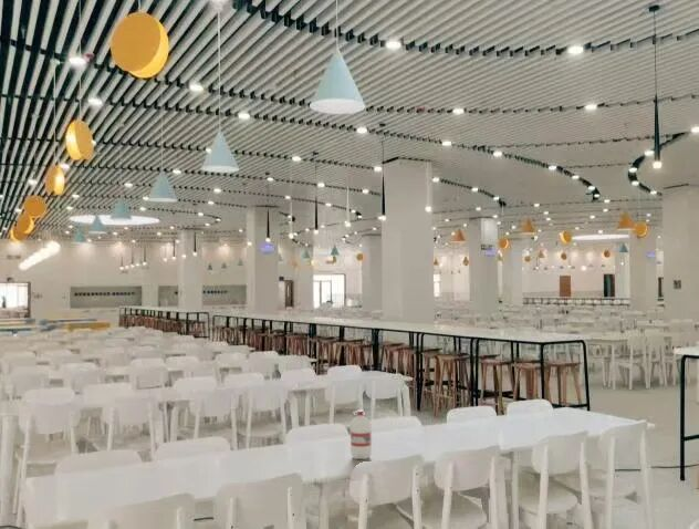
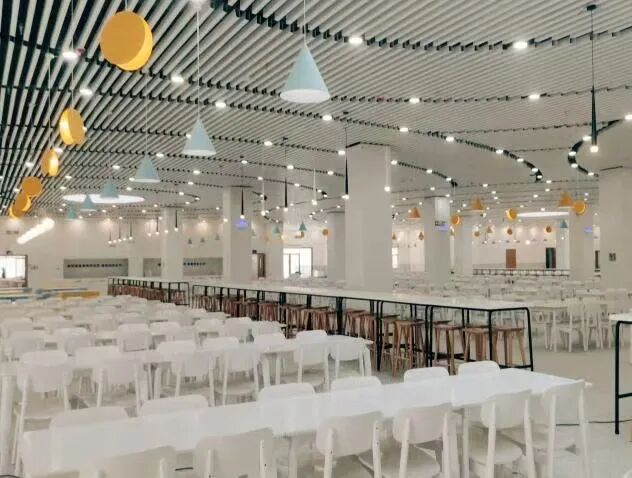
- water bottle (361, 433)
